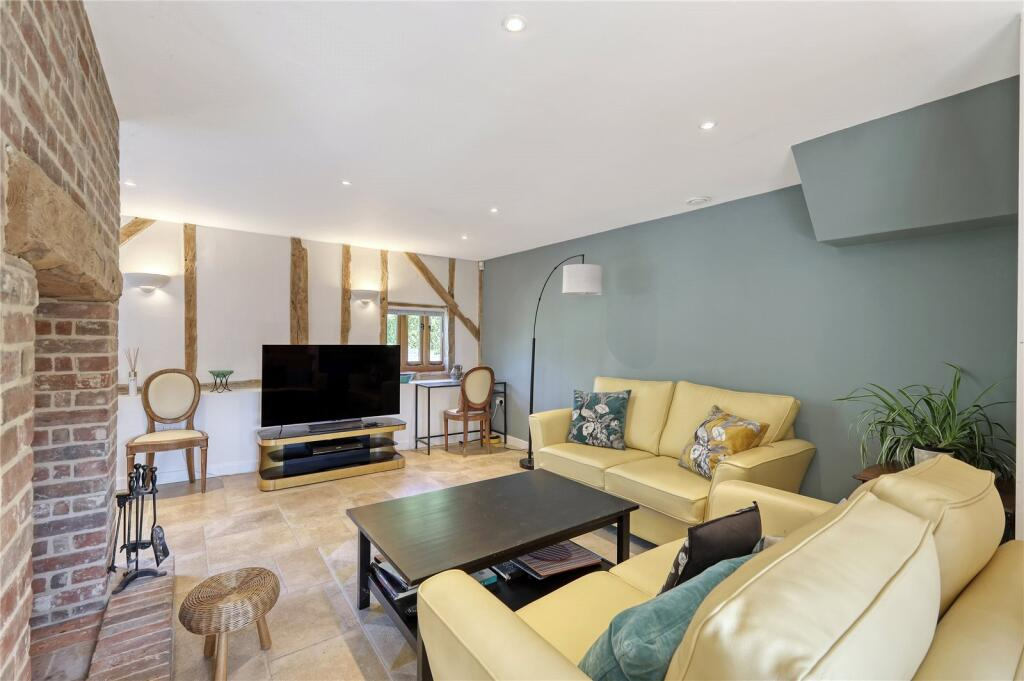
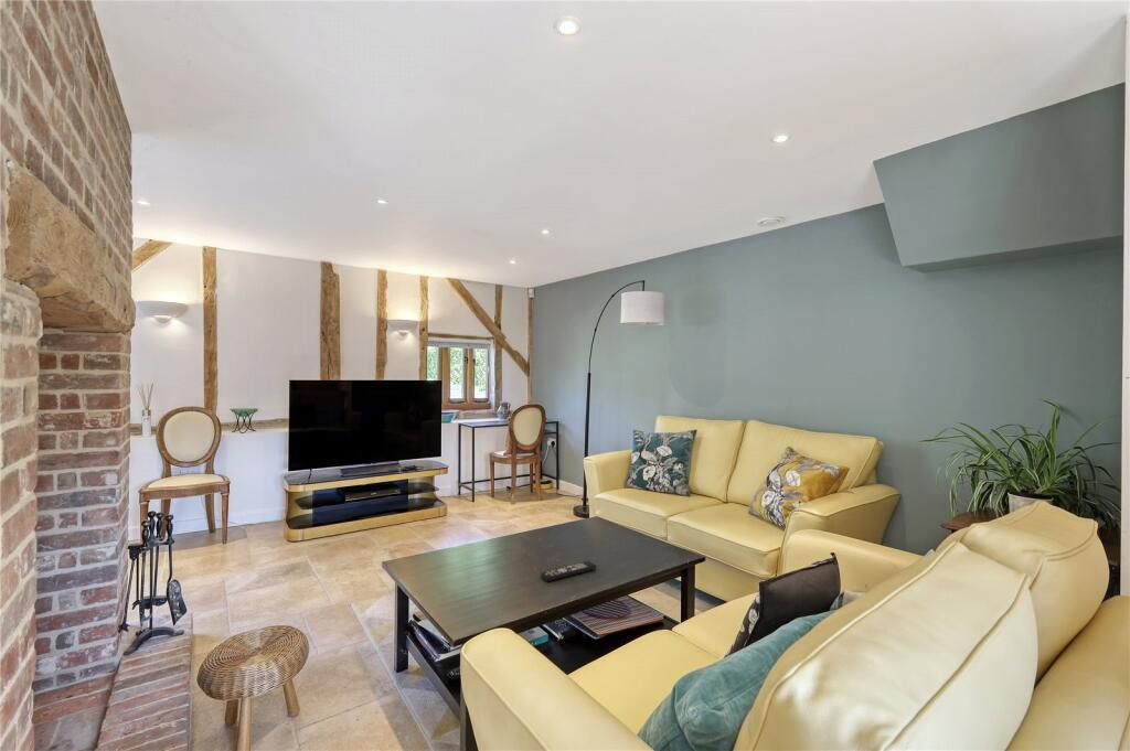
+ remote control (568, 570)
